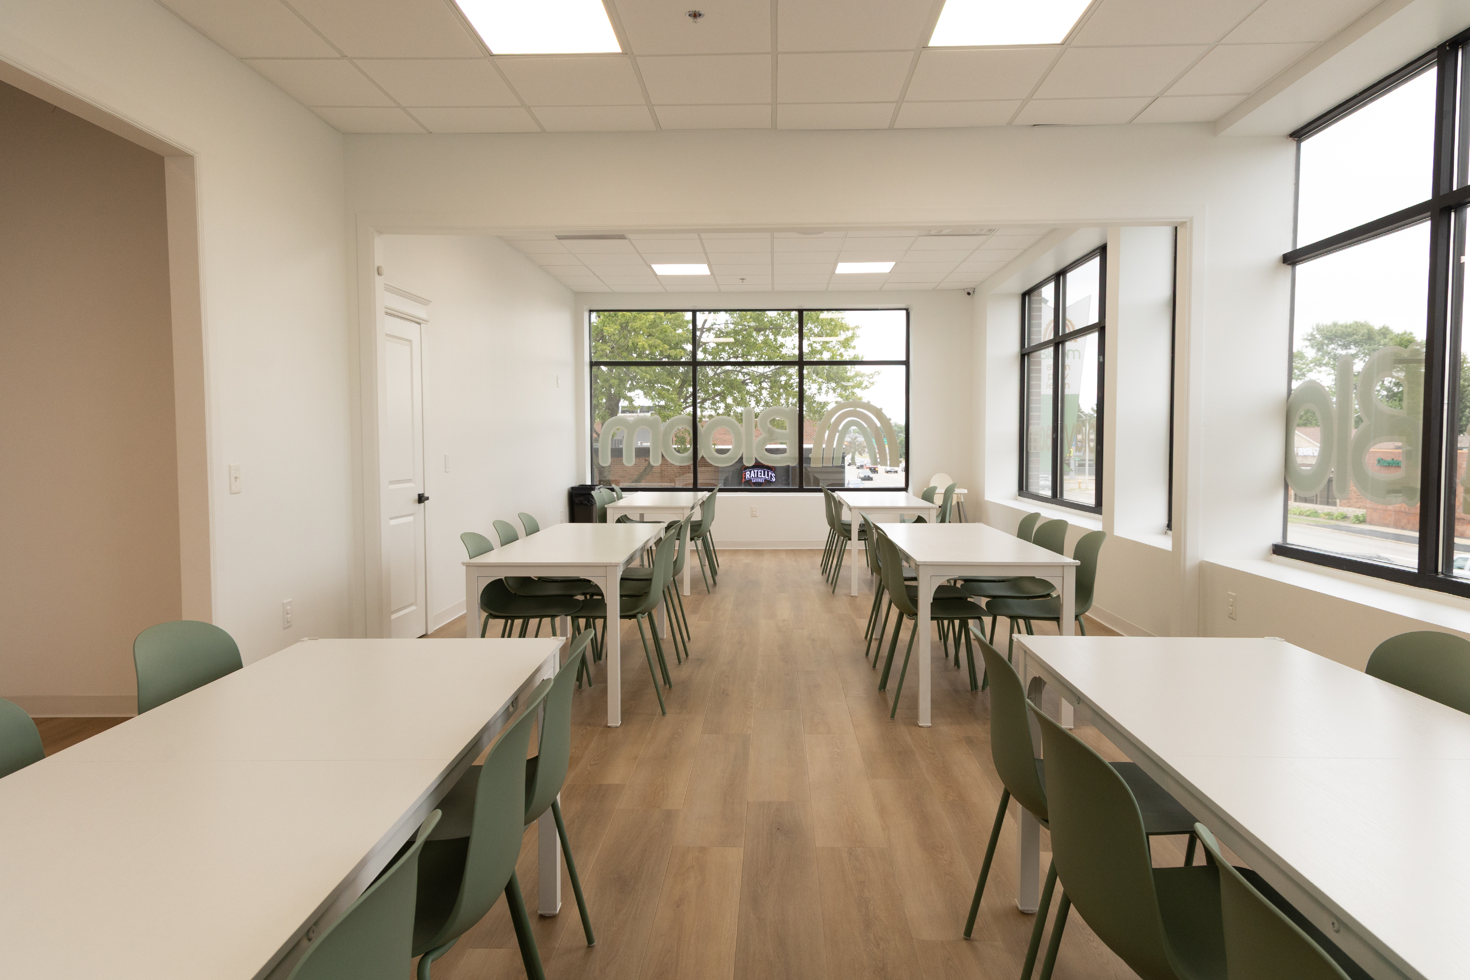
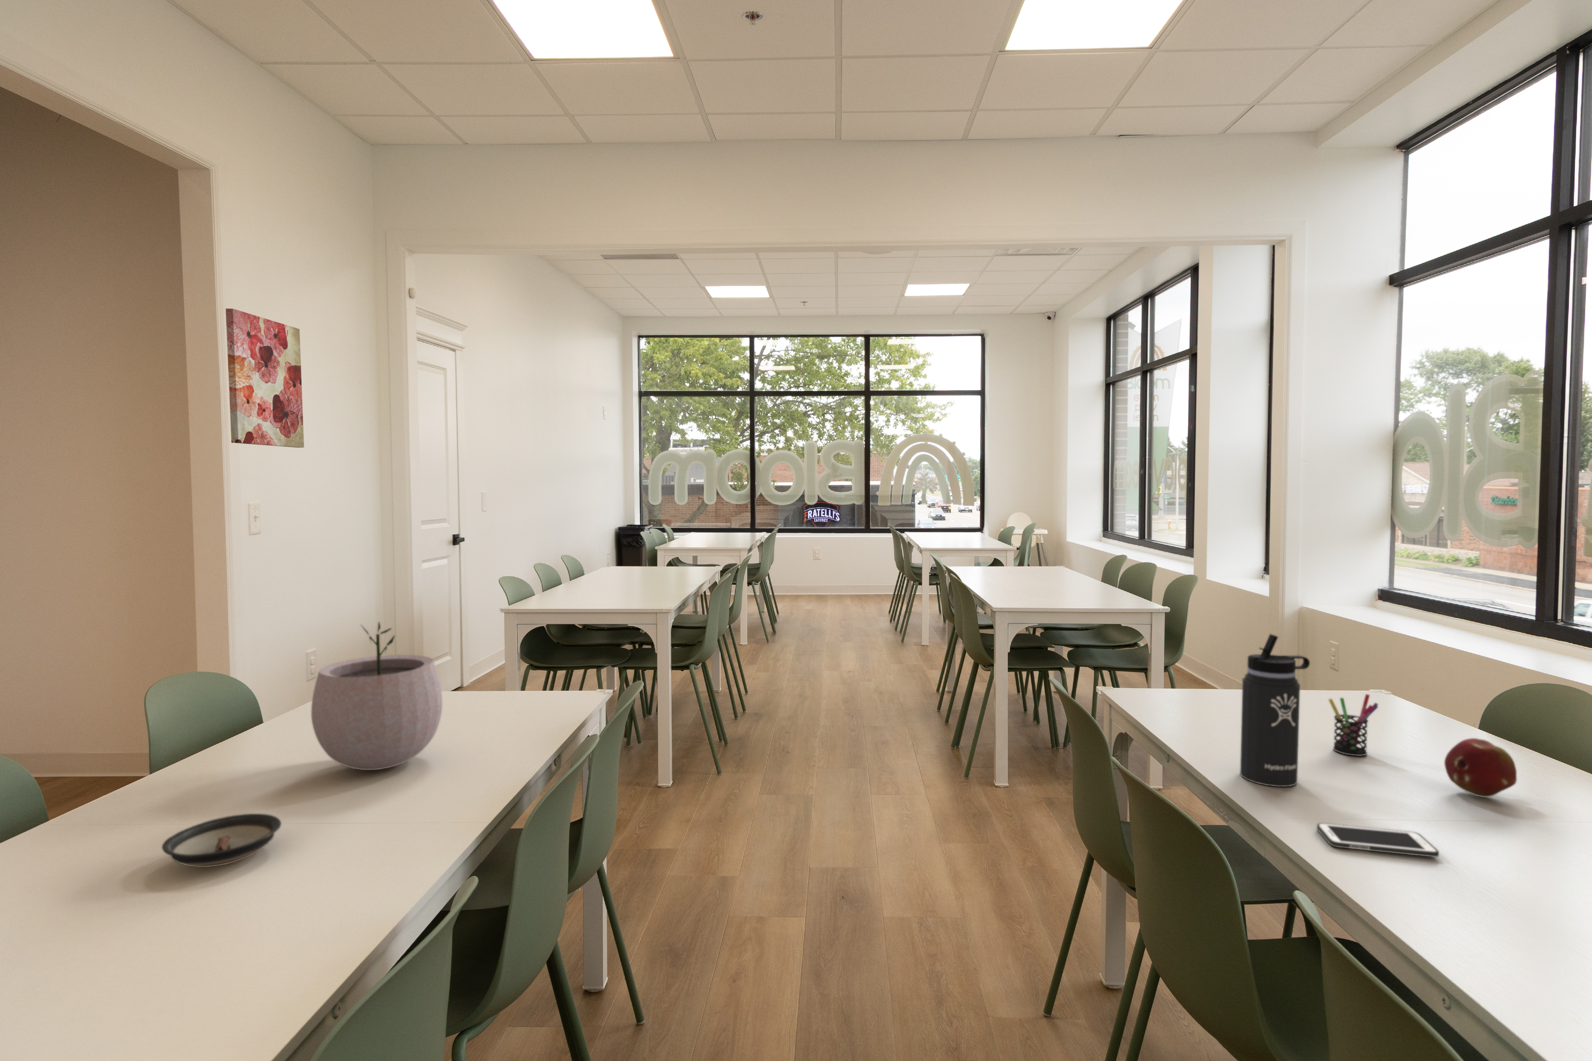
+ pen holder (1350, 721)
+ thermos bottle (1276, 706)
+ cell phone (1375, 840)
+ saucer (224, 844)
+ wall art (268, 382)
+ plant pot (379, 693)
+ fruit (1483, 767)
